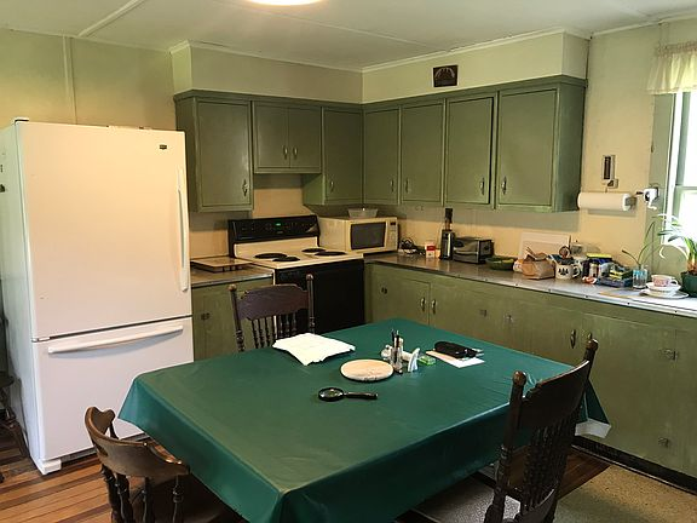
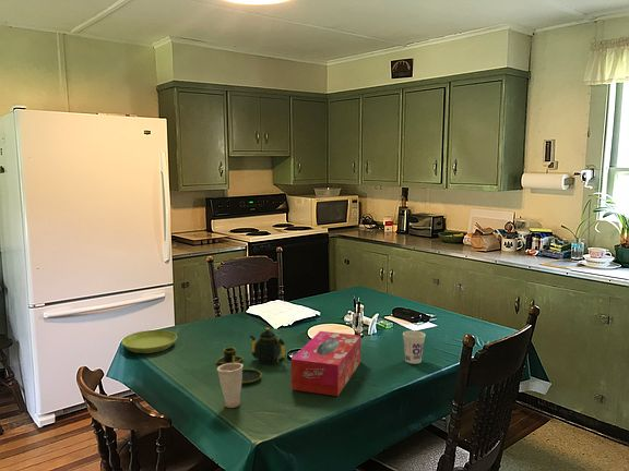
+ saucer (150, 341)
+ cup (413, 347)
+ teapot (240, 357)
+ cup (230, 384)
+ tissue box (328, 360)
